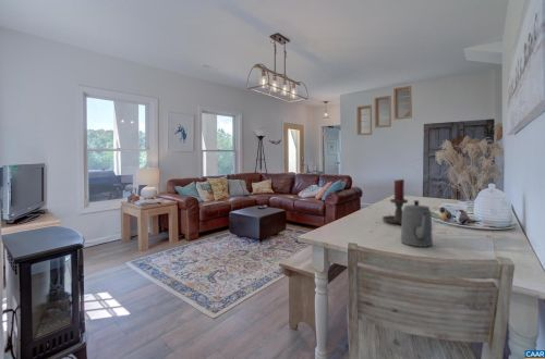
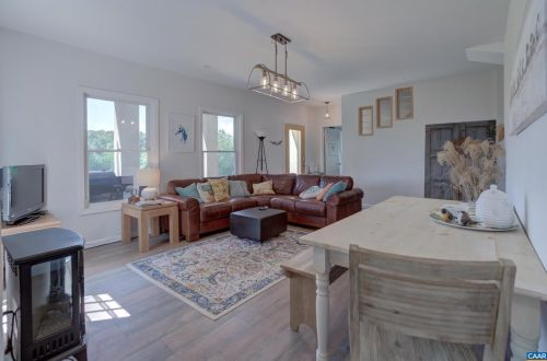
- candle holder (398, 199)
- teapot (416, 222)
